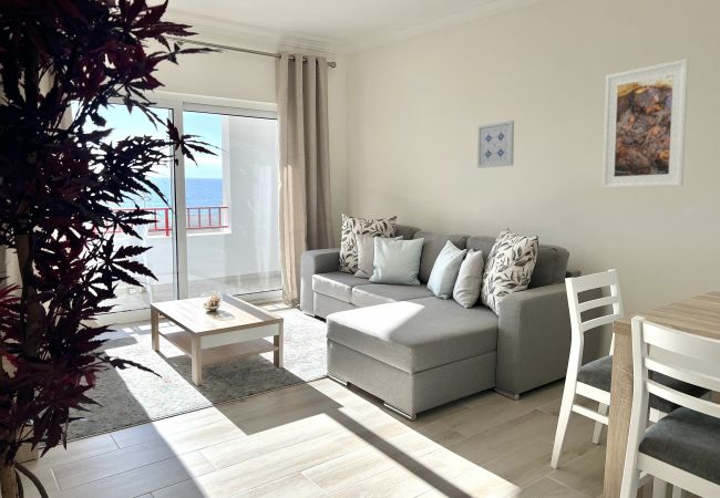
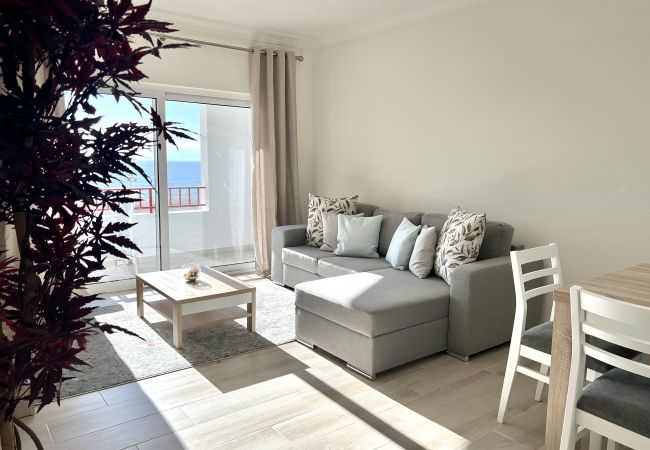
- wall art (494, 145)
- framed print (642, 127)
